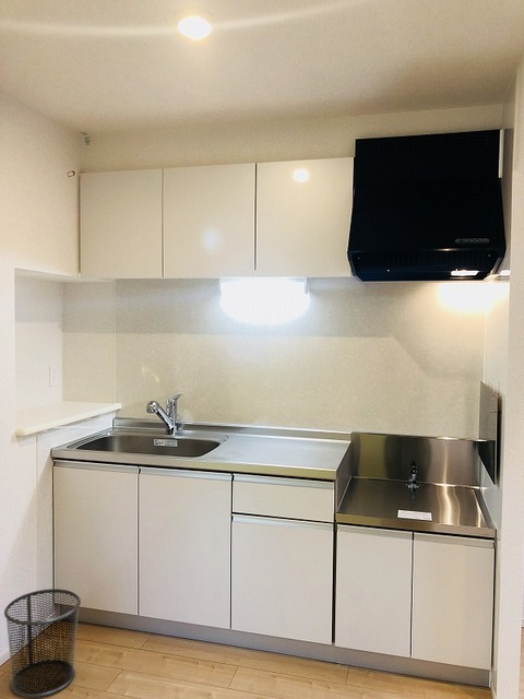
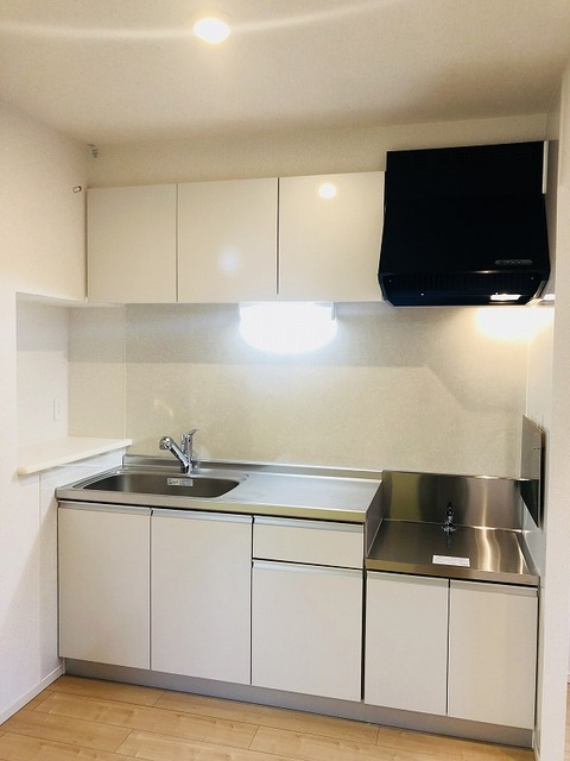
- waste bin (43, 641)
